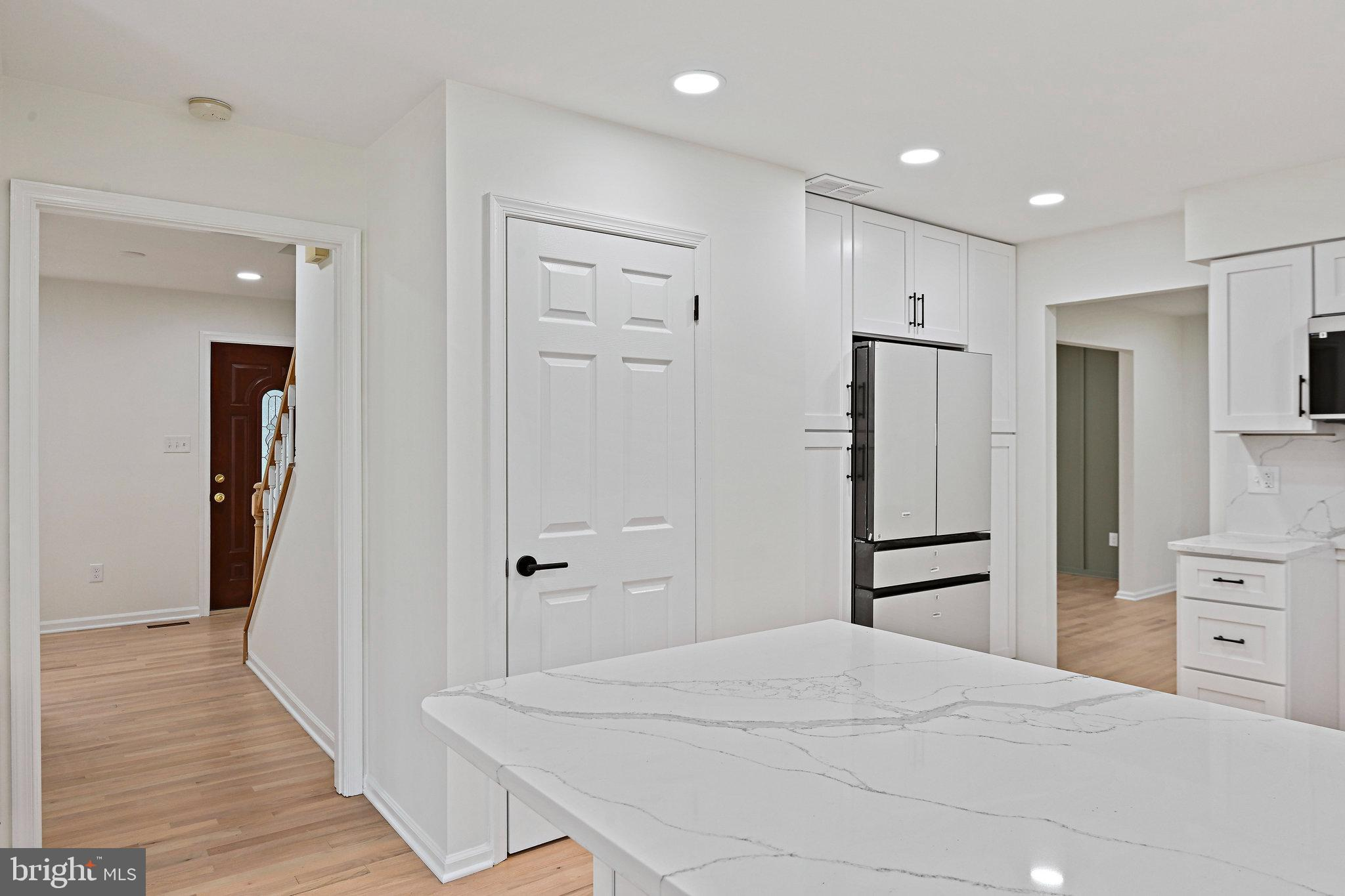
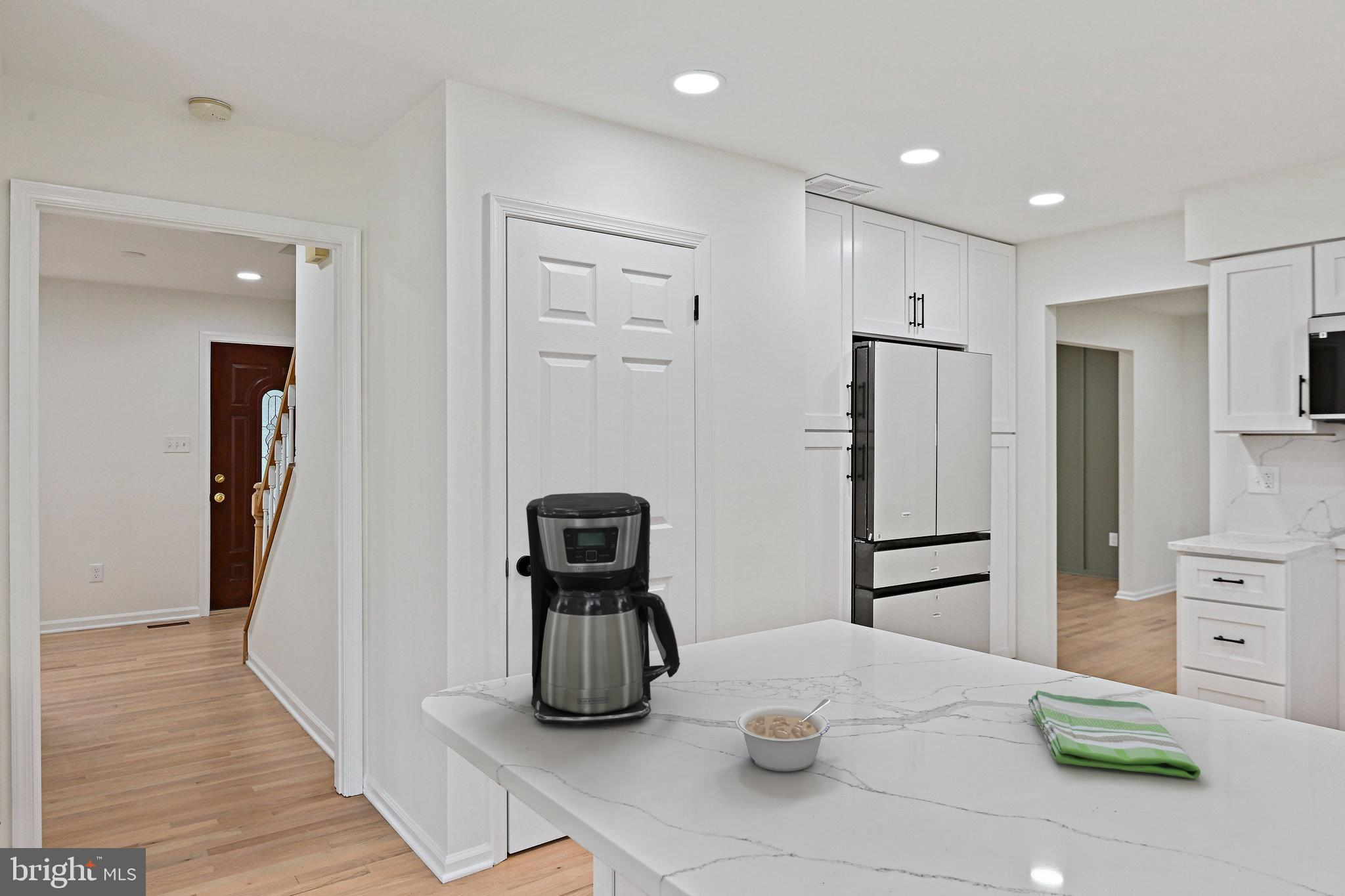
+ dish towel (1106, 729)
+ coffee maker (606, 595)
+ legume (783, 735)
